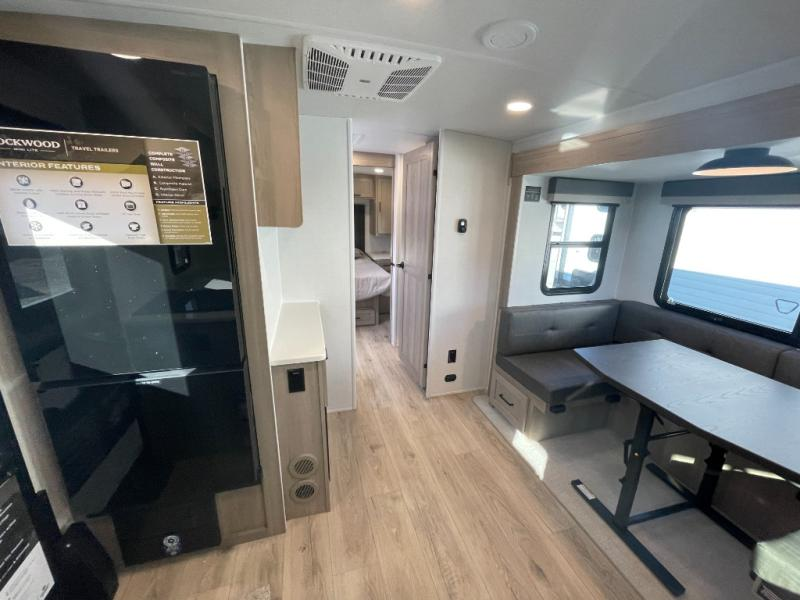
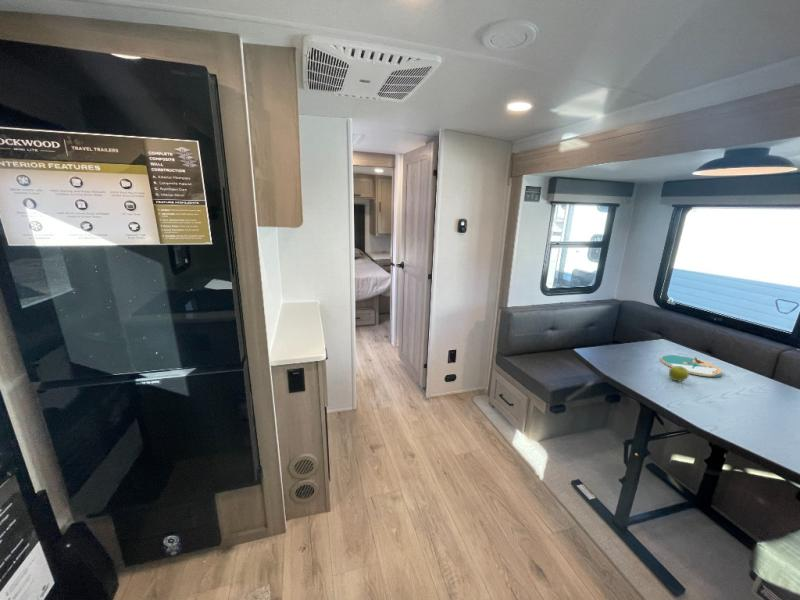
+ fruit (678, 373)
+ plate (690, 362)
